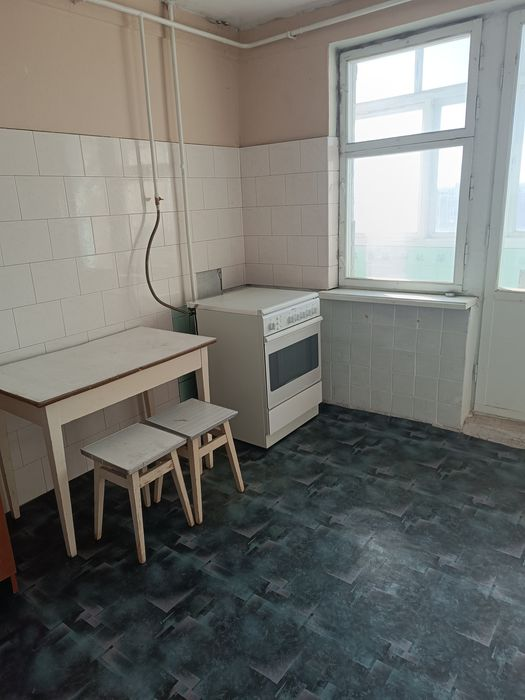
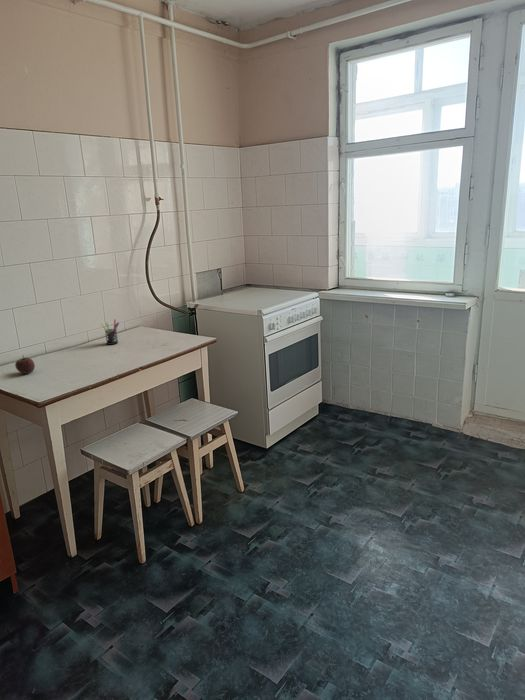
+ pen holder (110, 331)
+ apple (24, 364)
